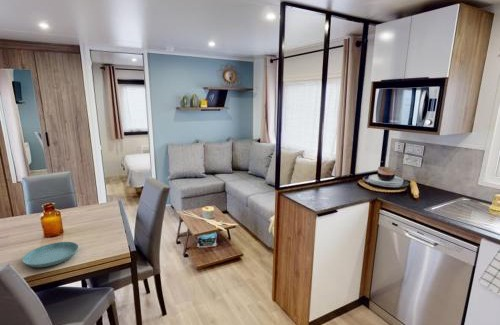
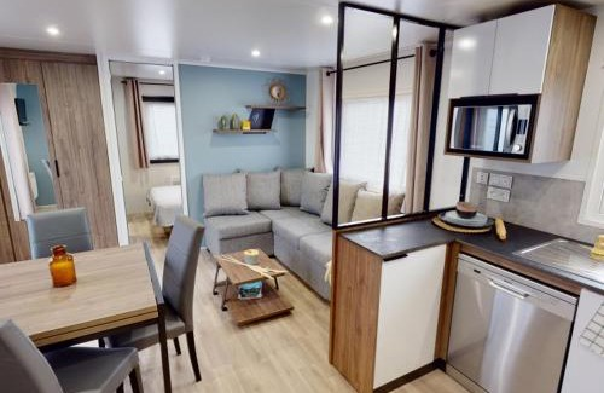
- saucer (52, 254)
